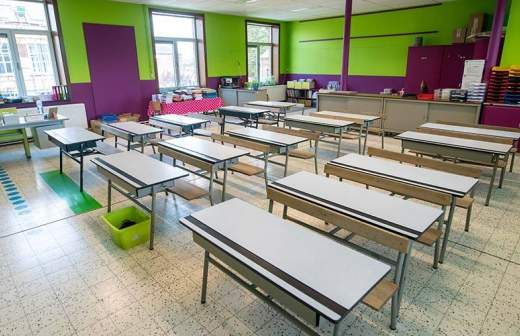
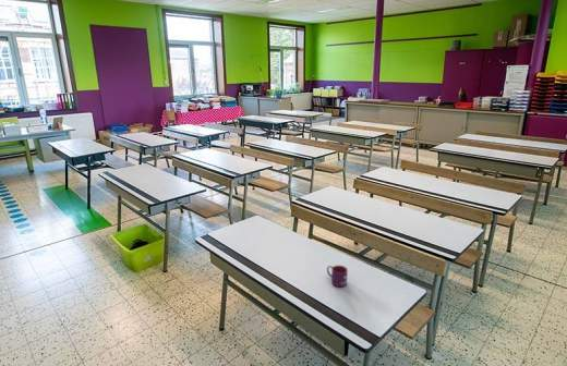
+ mug (336, 273)
